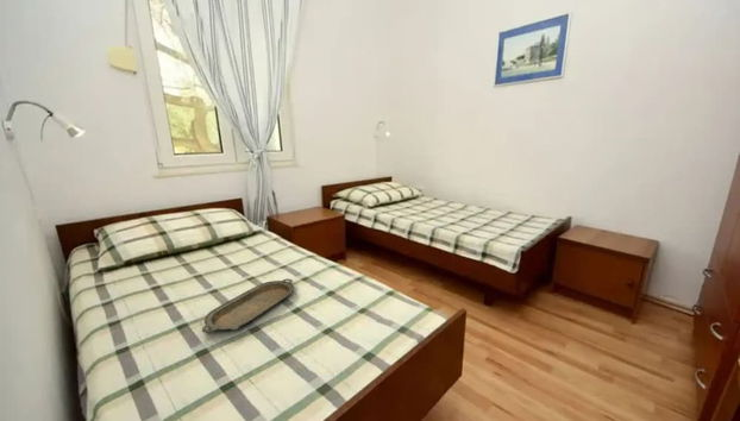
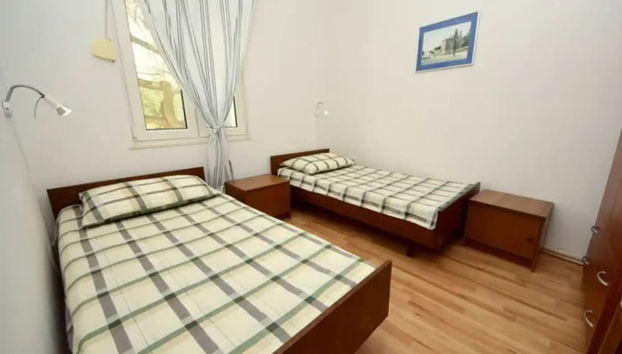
- serving tray (253, 303)
